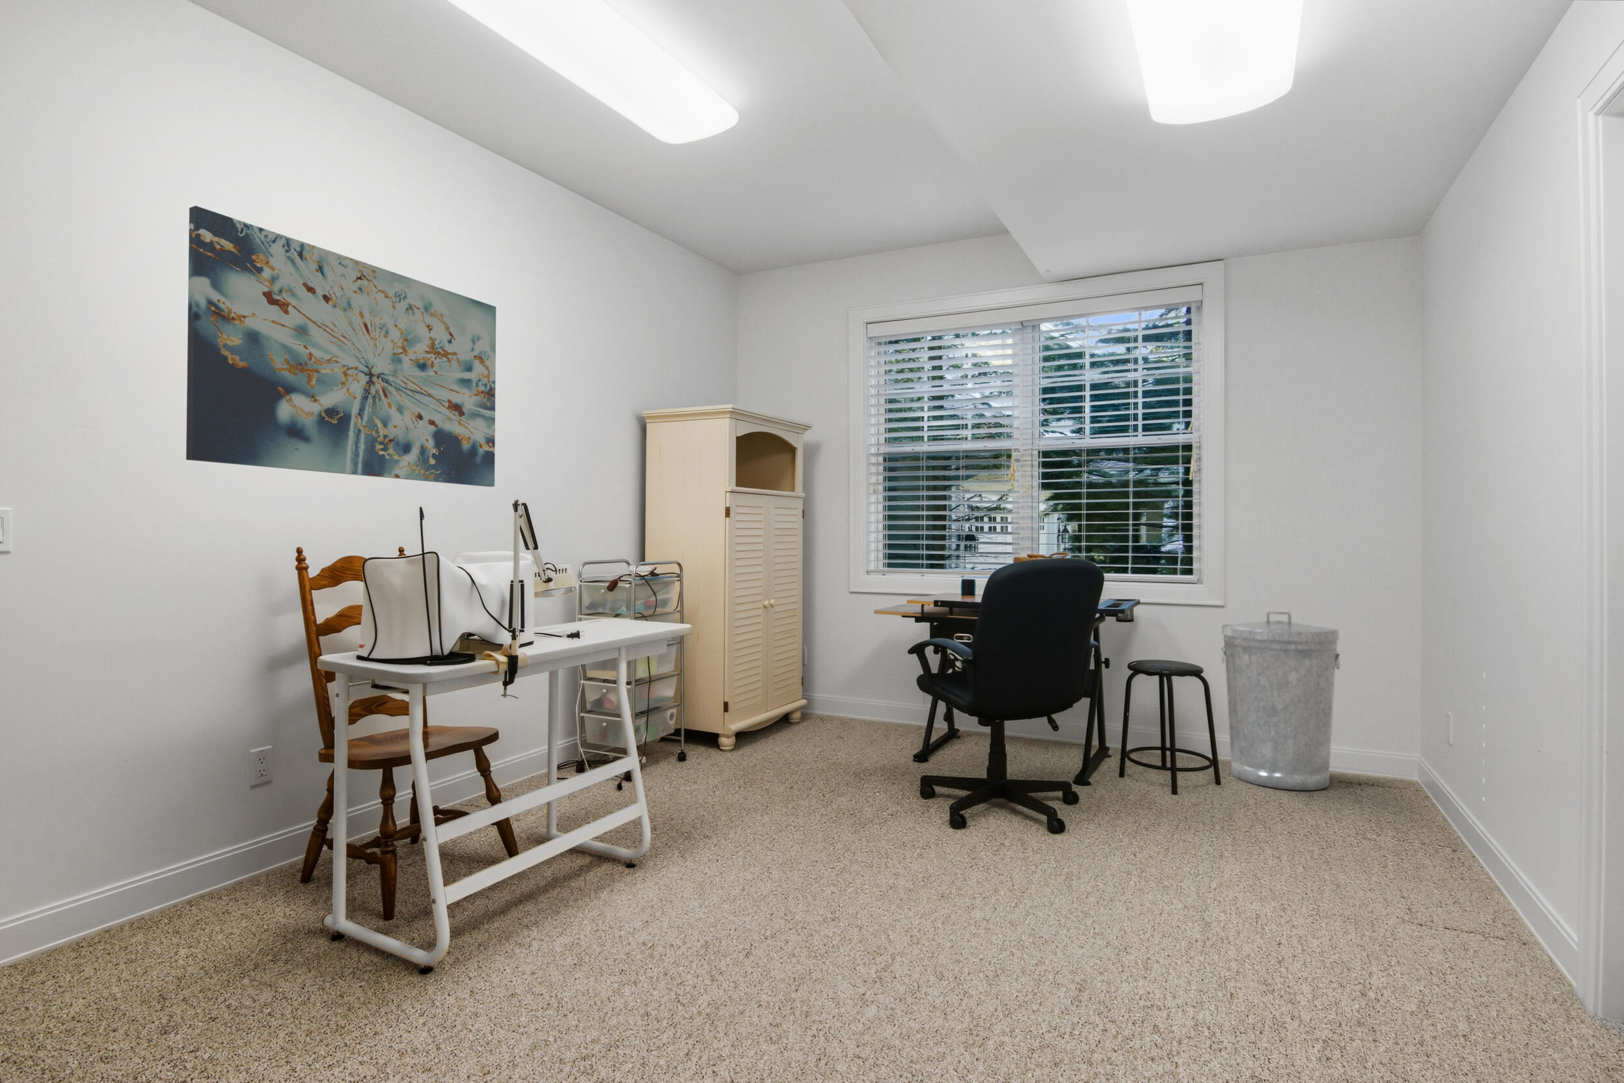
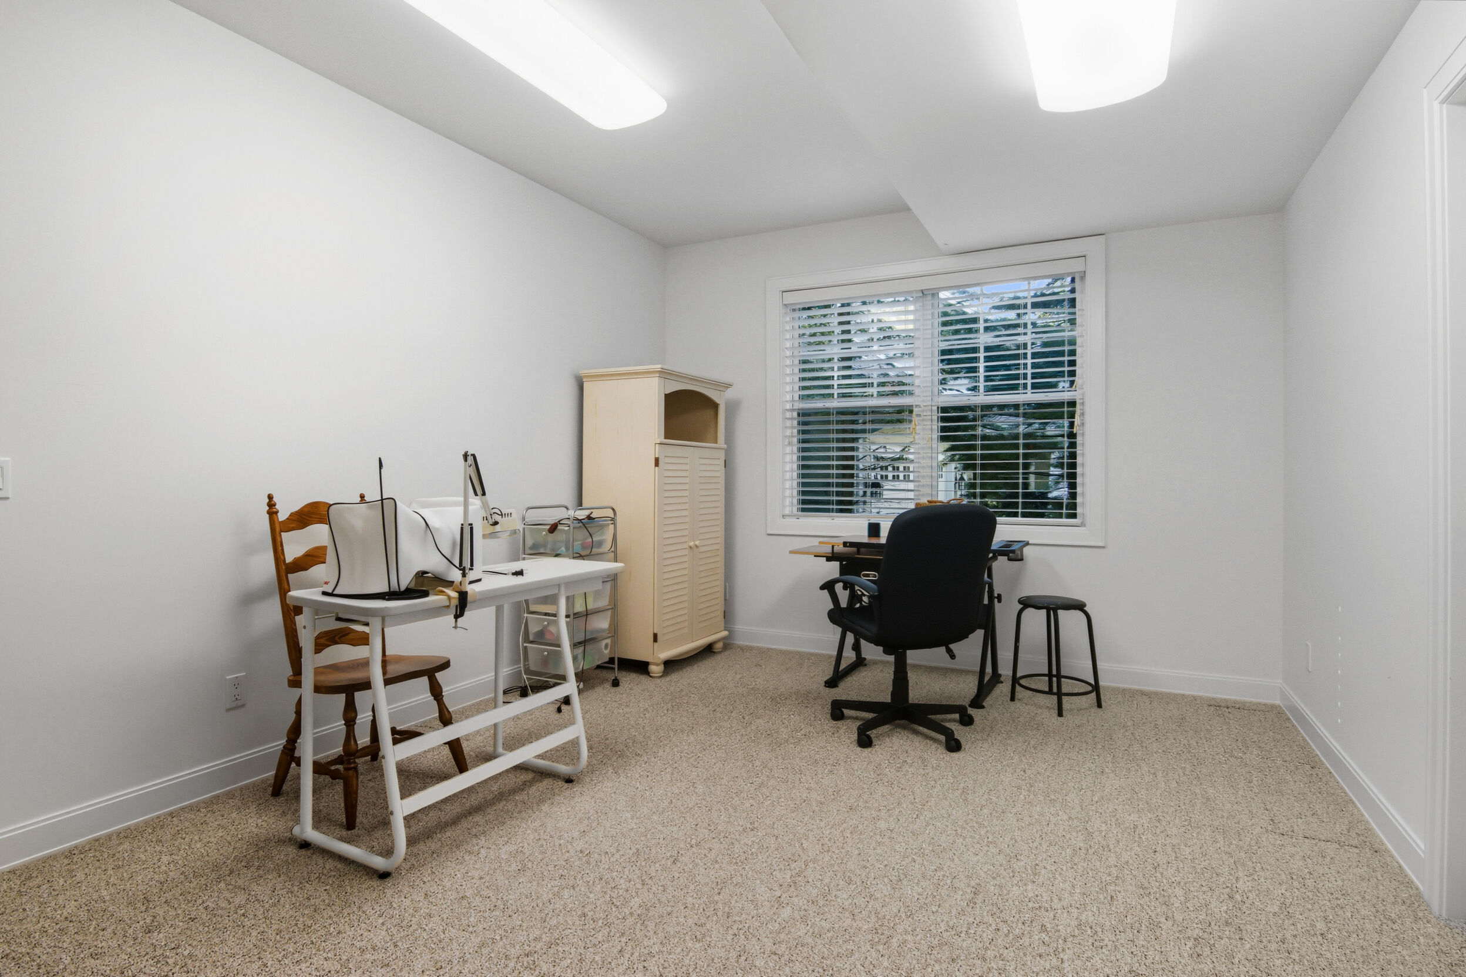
- trash can (1278, 695)
- wall art (367, 370)
